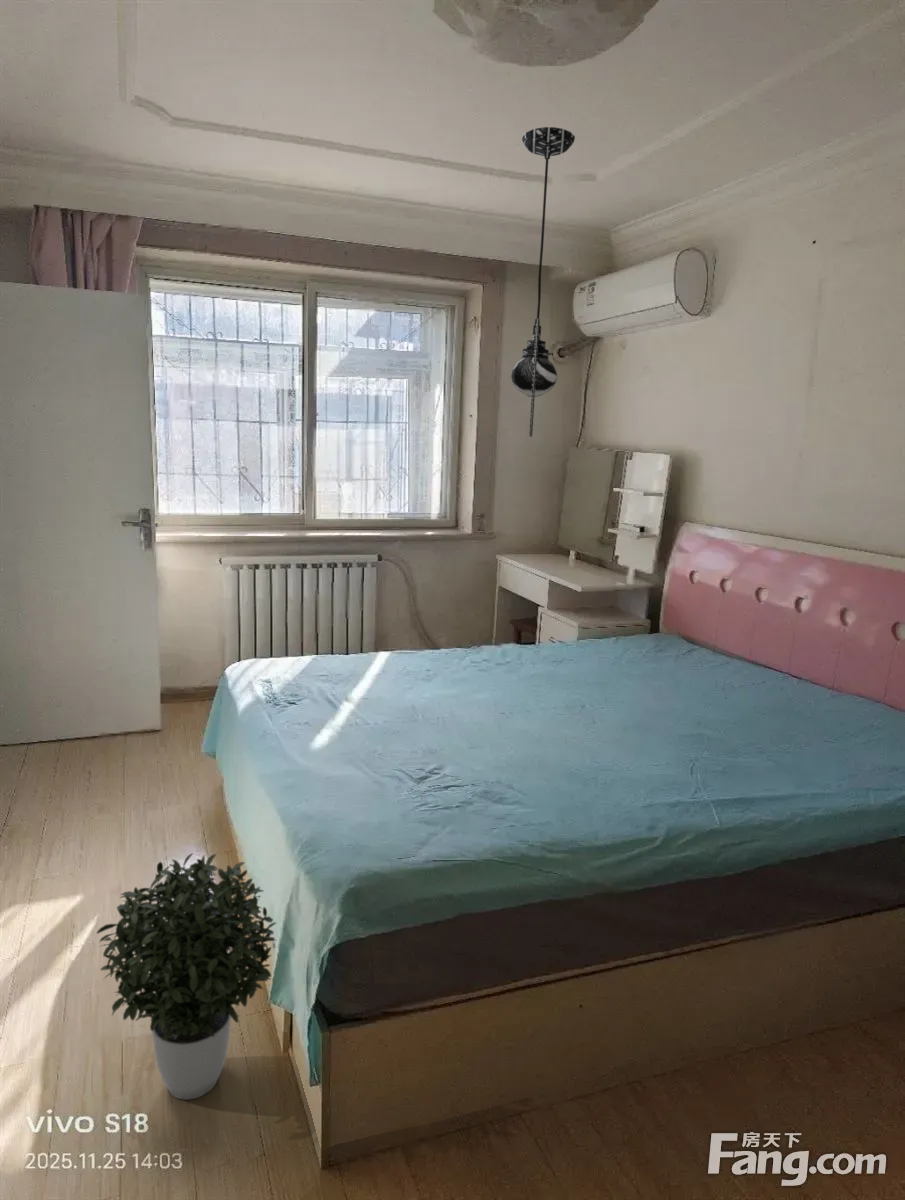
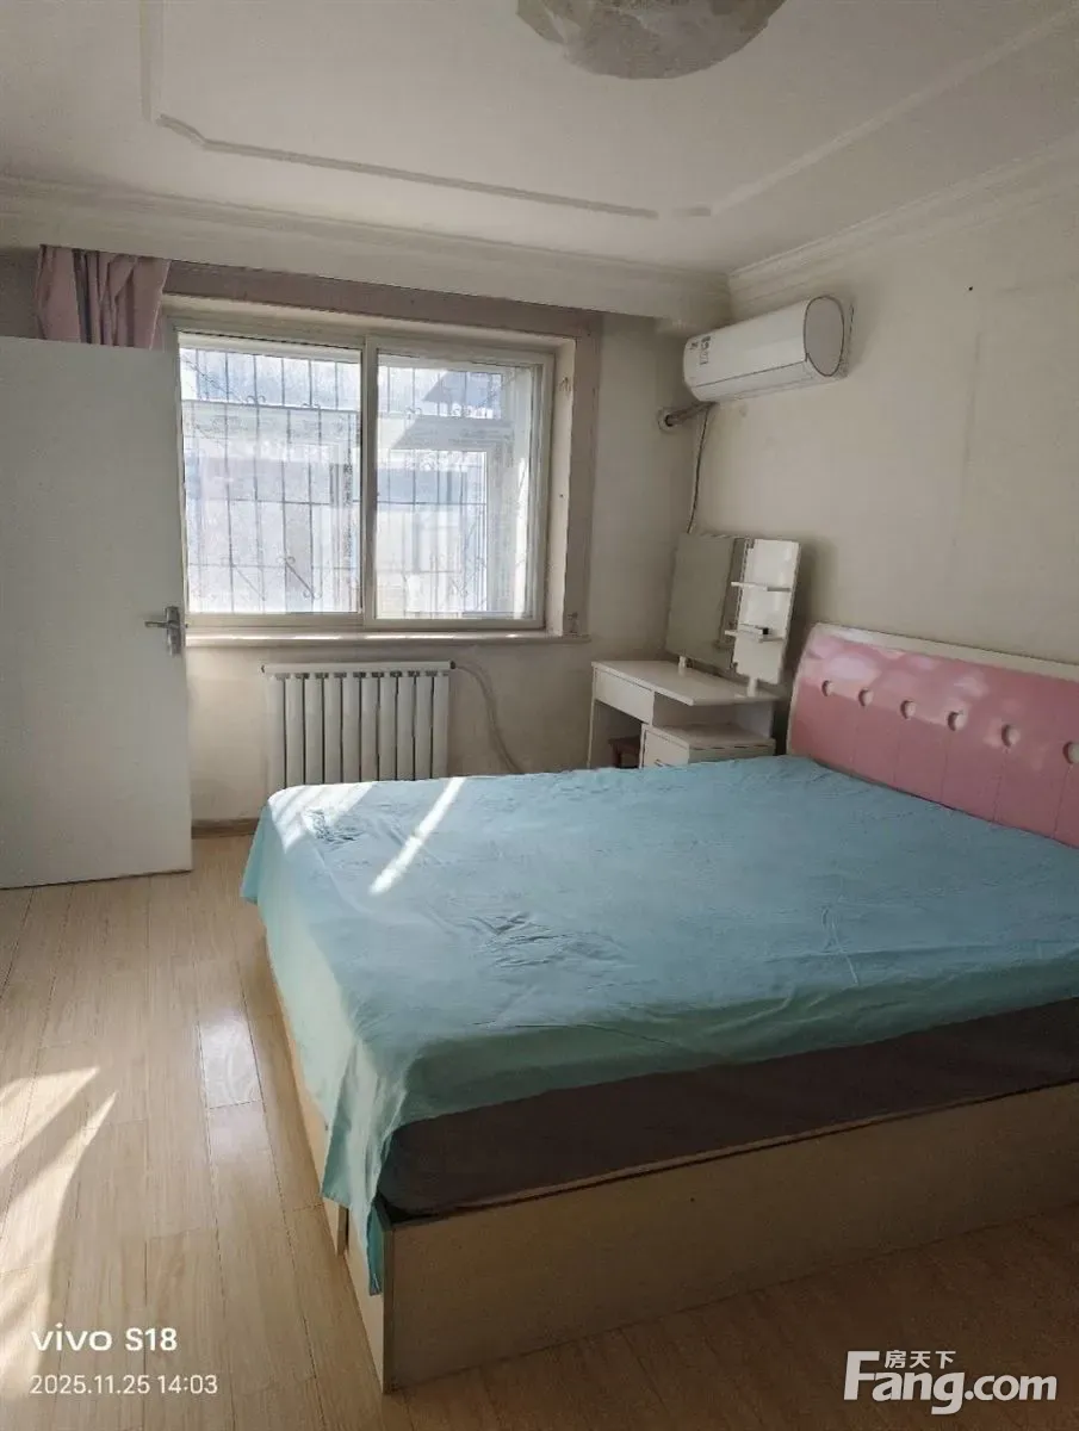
- potted plant (190, 978)
- pendant light (539, 292)
